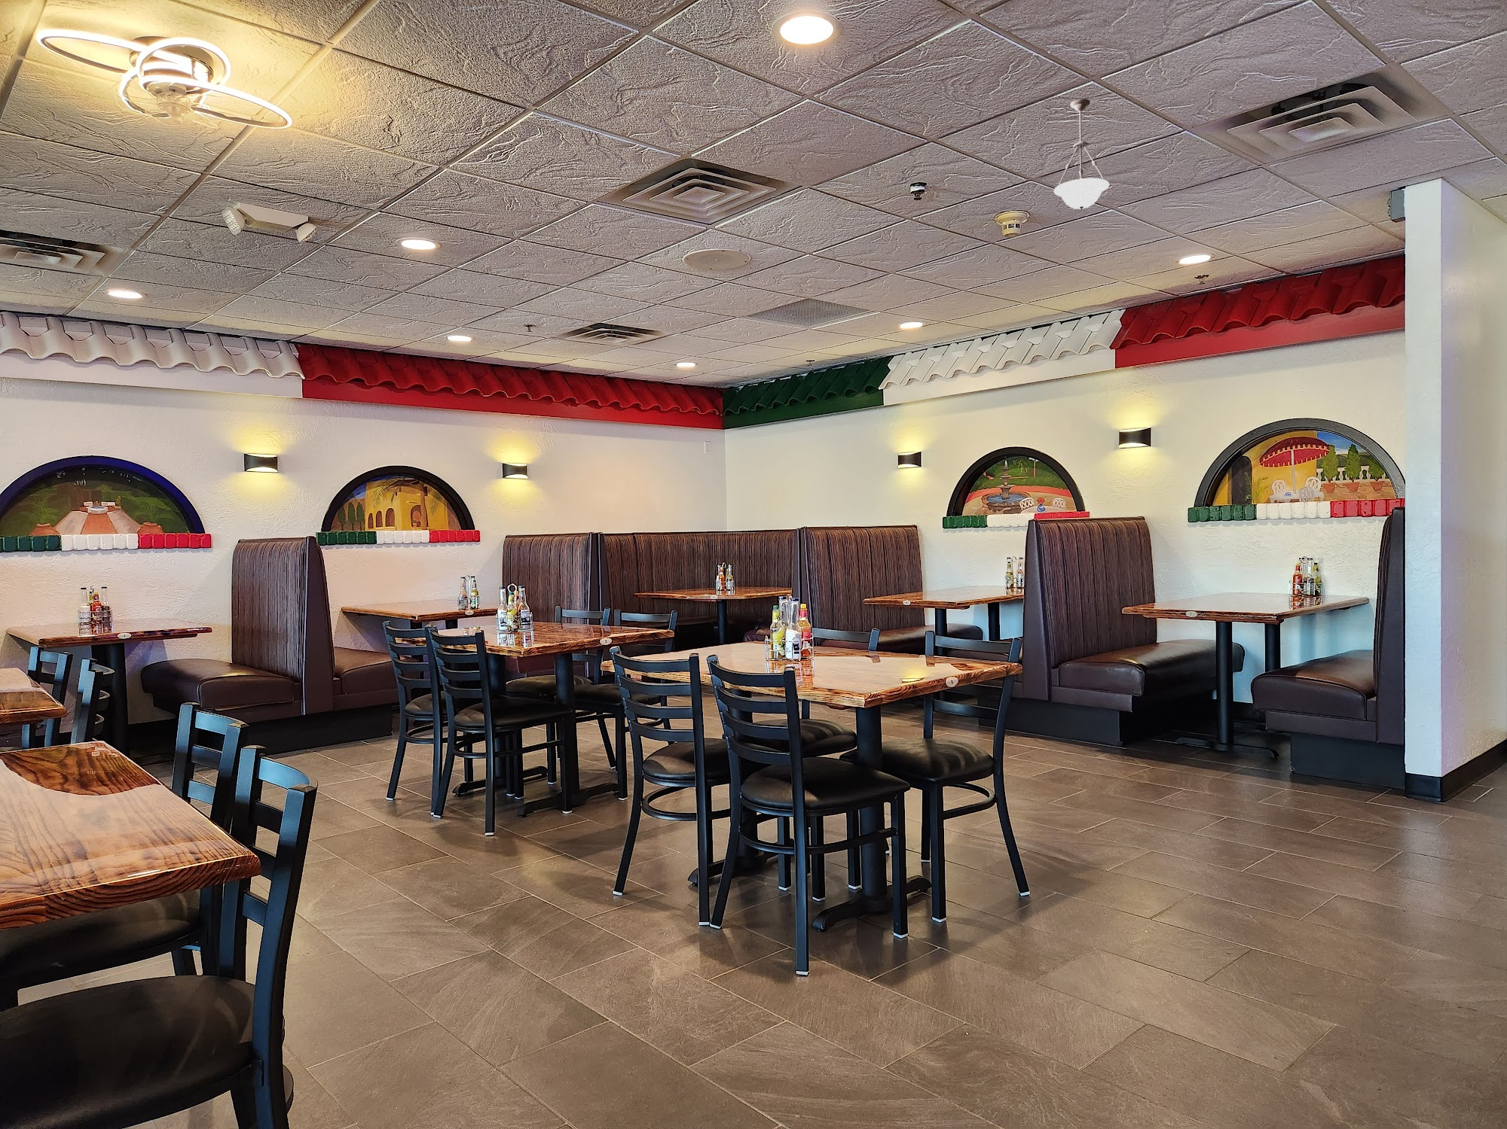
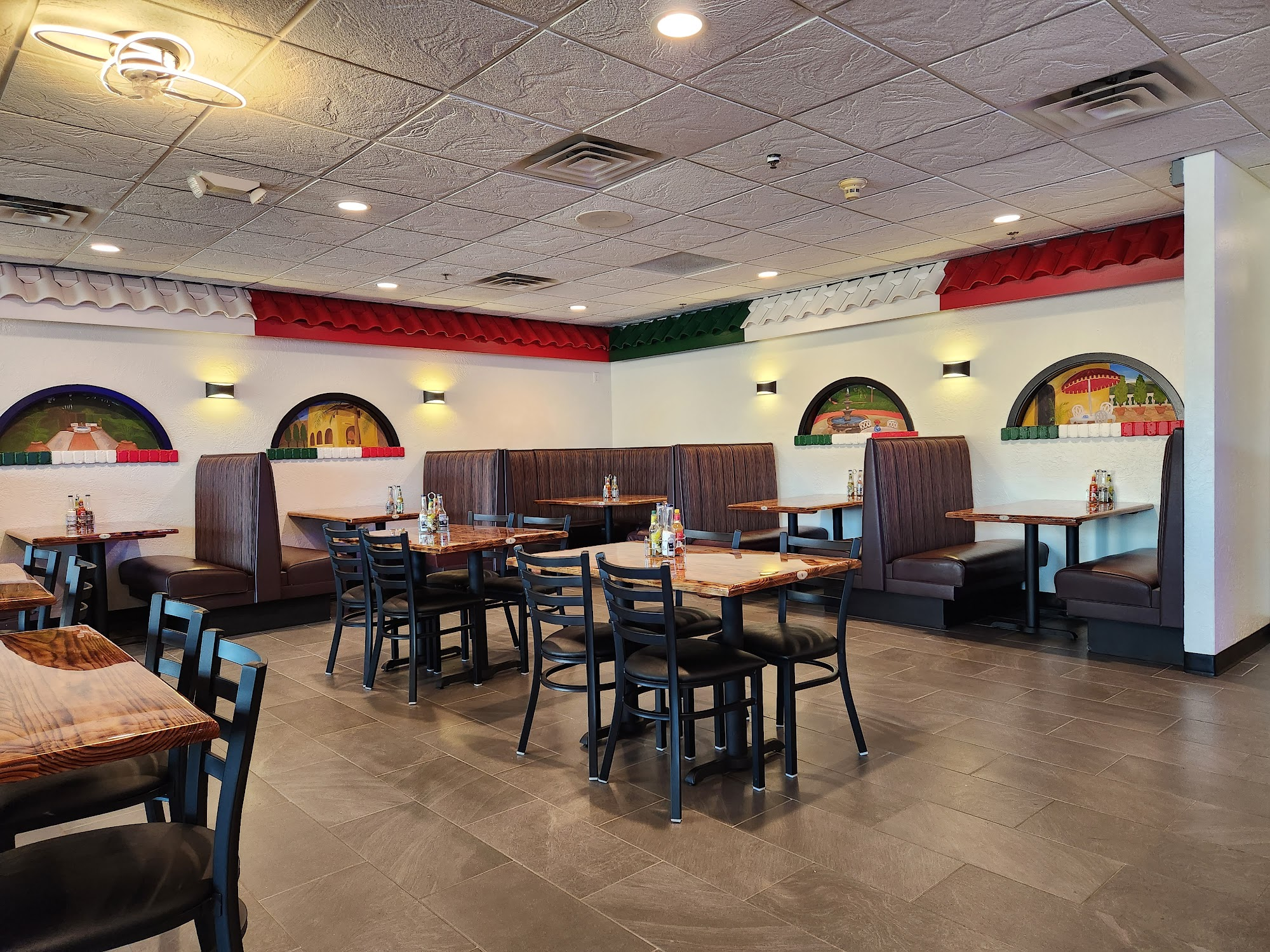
- pendant light (1081, 155)
